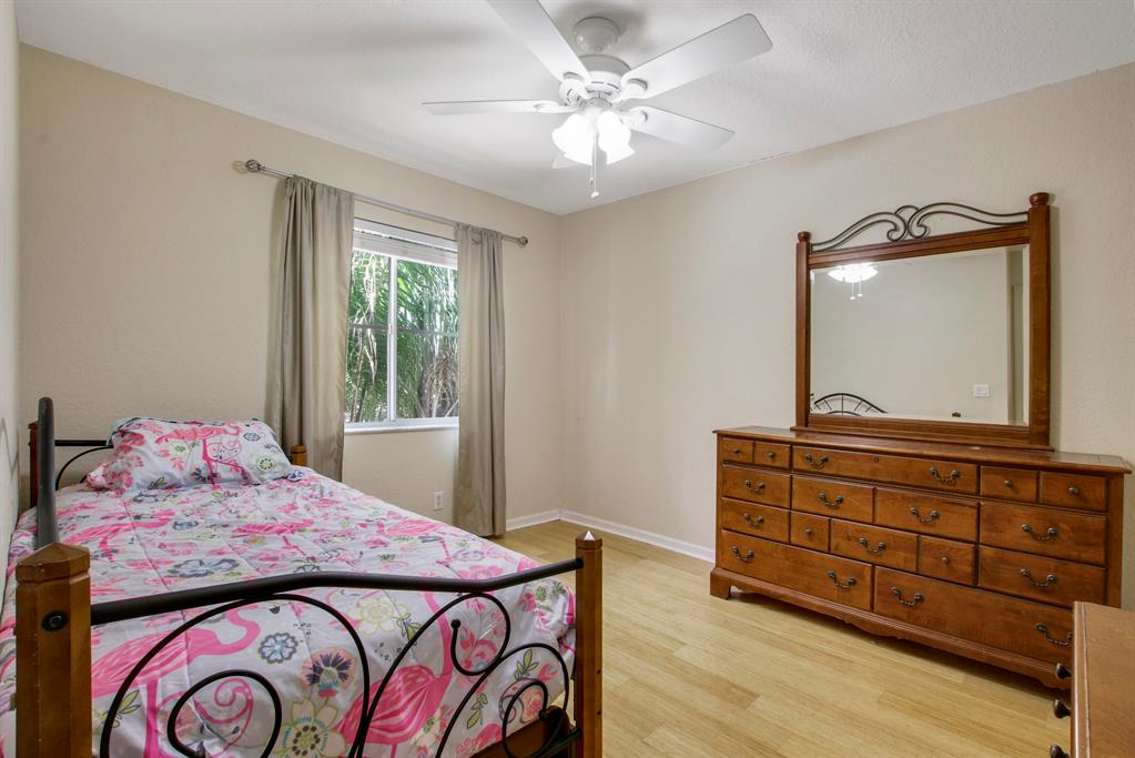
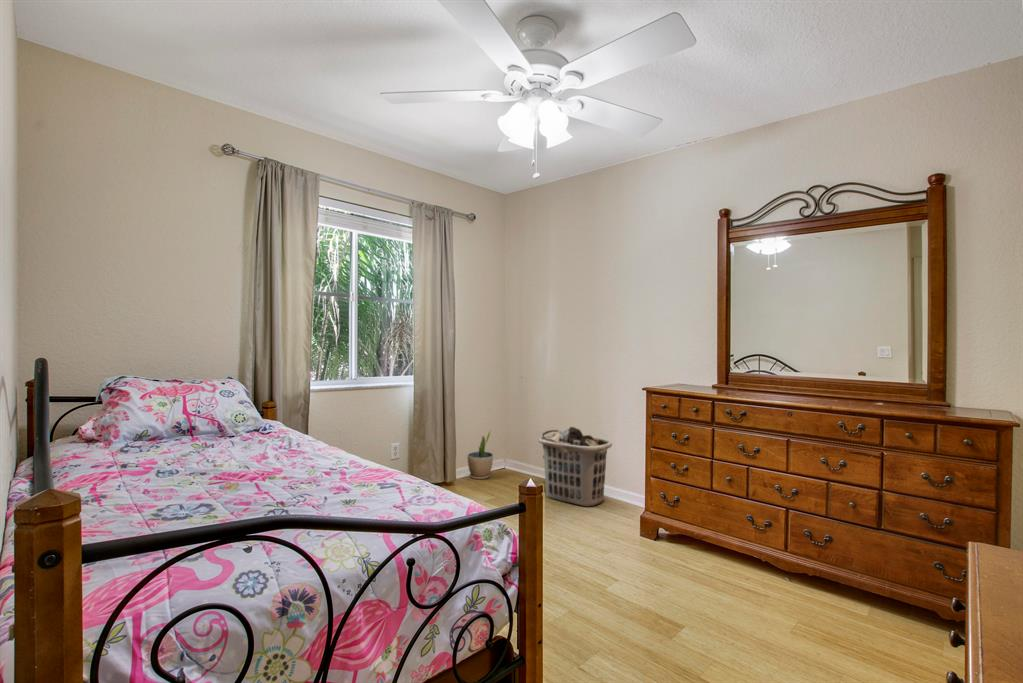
+ clothes hamper (574, 463)
+ potted plant (480, 453)
